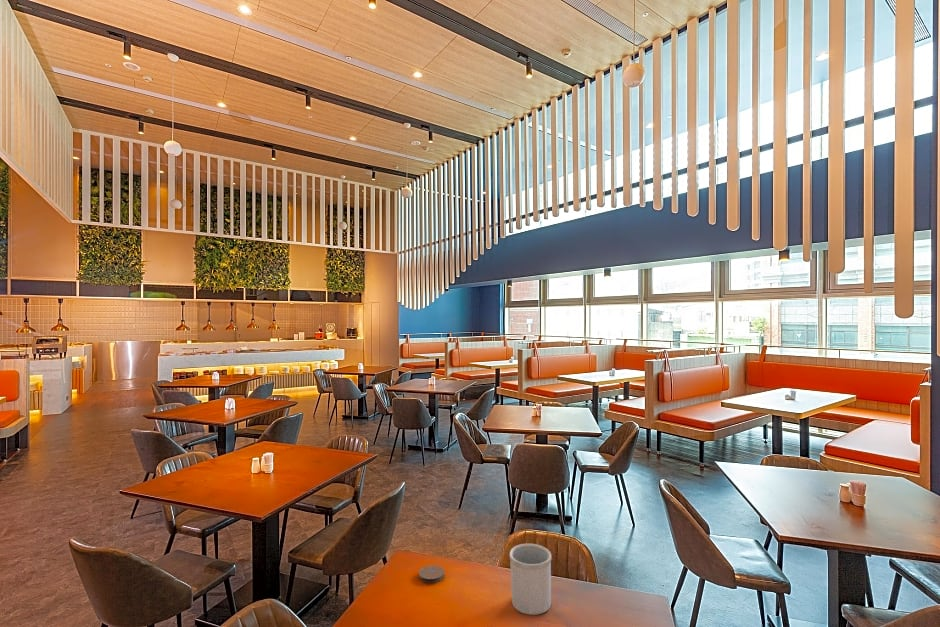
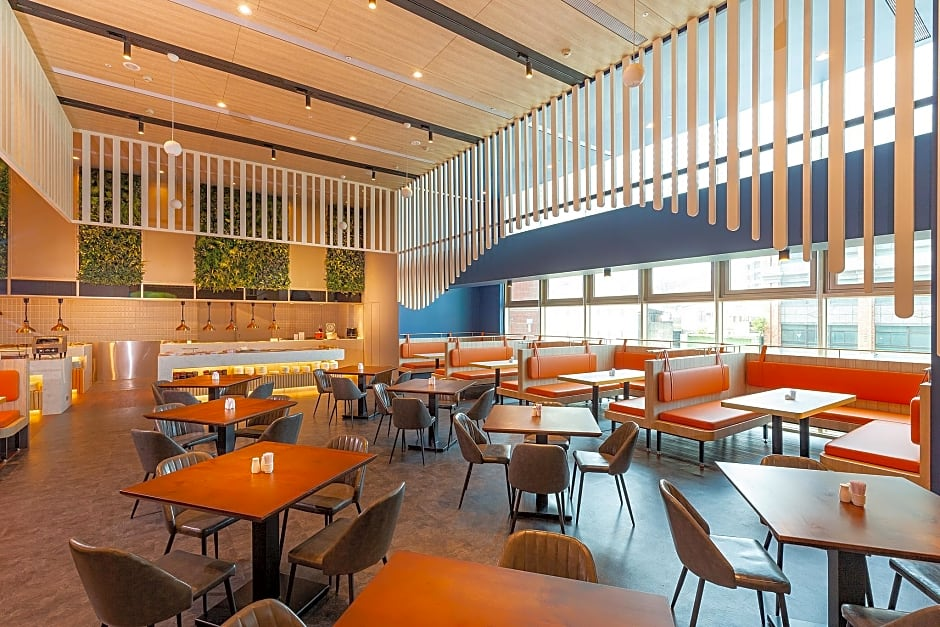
- utensil holder (530, 578)
- coaster (431, 573)
